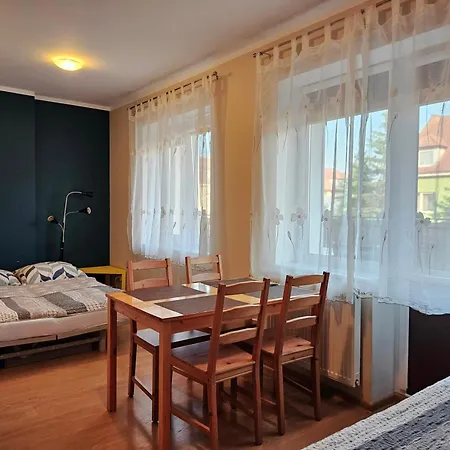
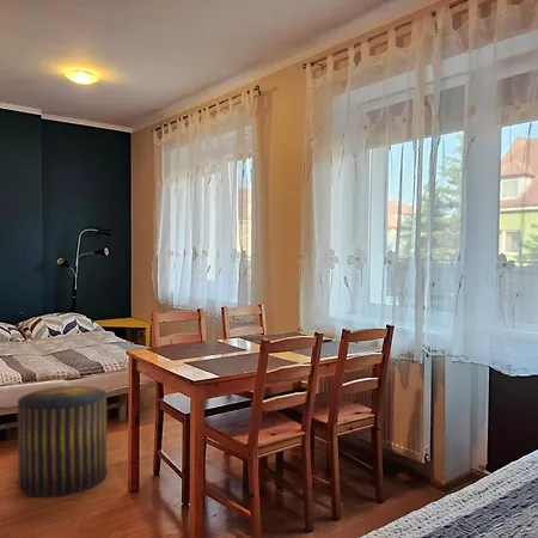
+ stool (63, 436)
